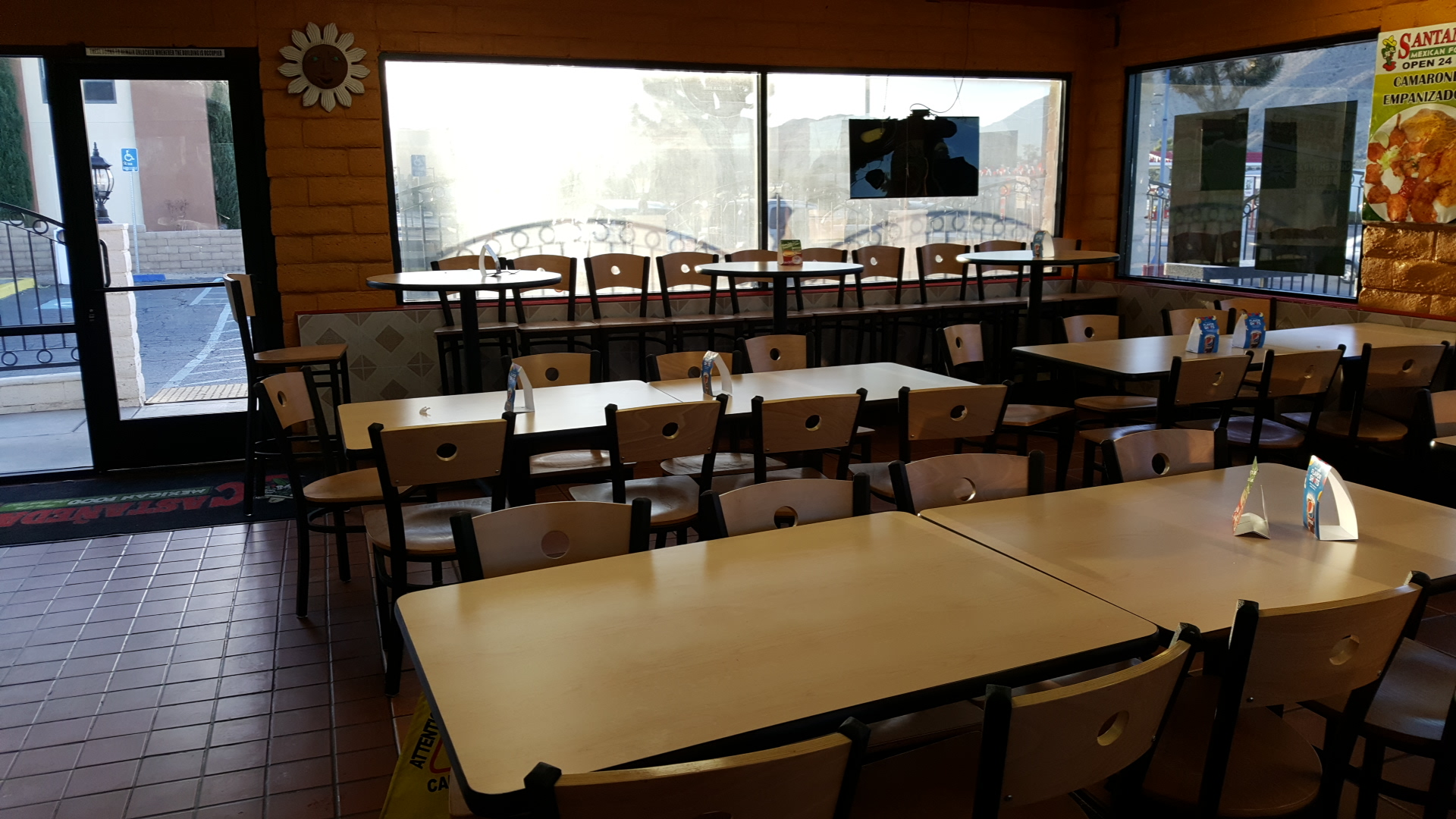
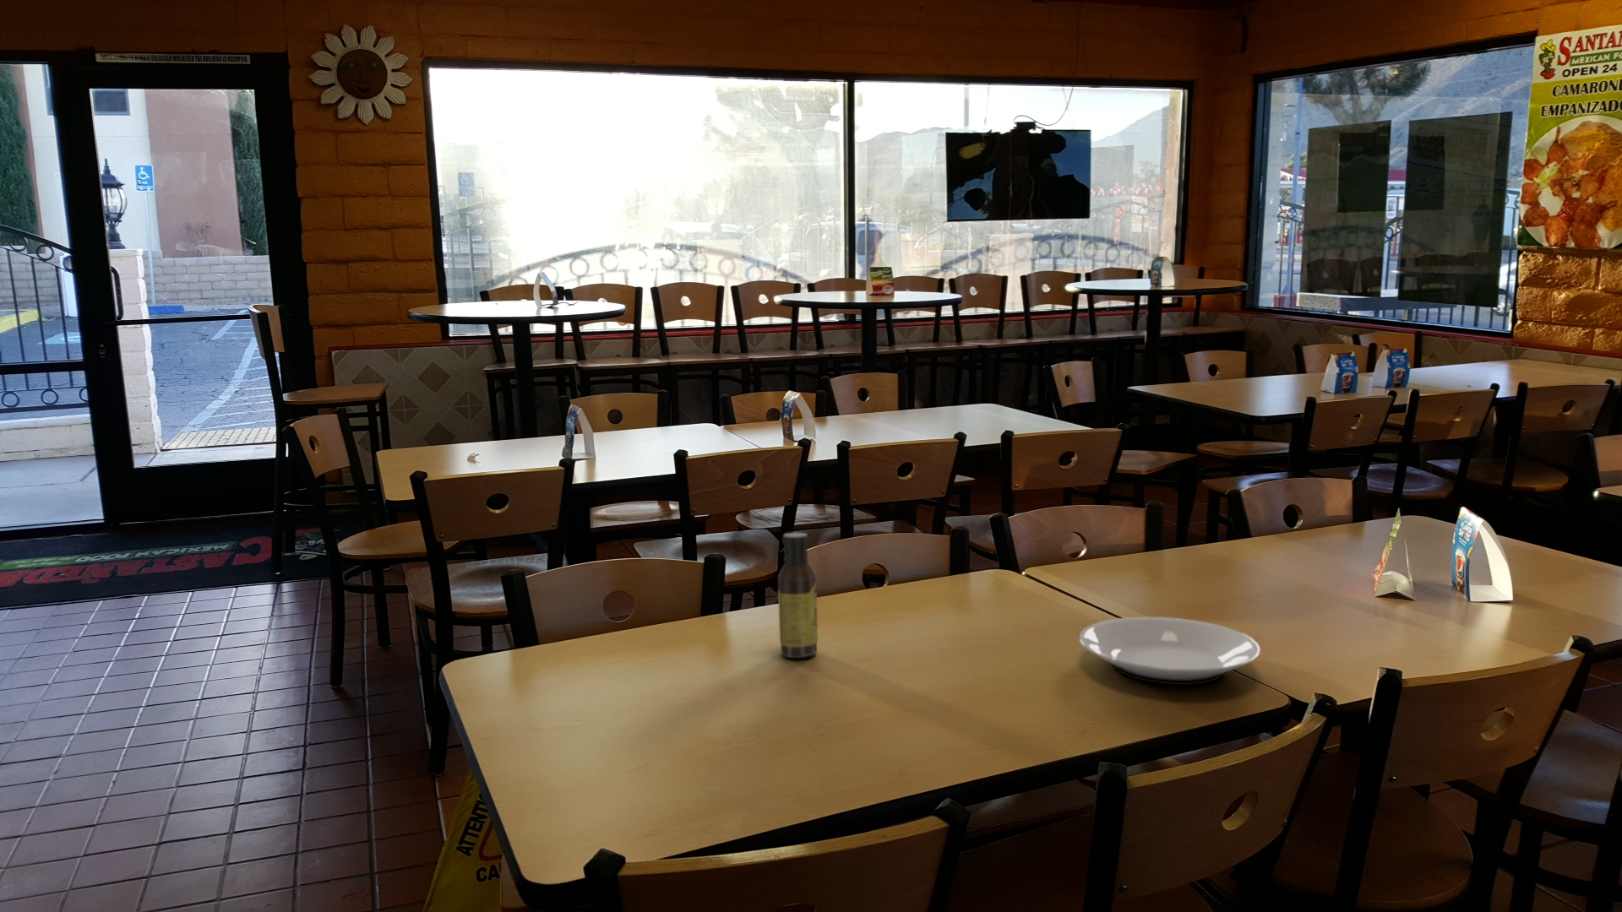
+ sauce bottle (798, 595)
+ plate (1166, 654)
